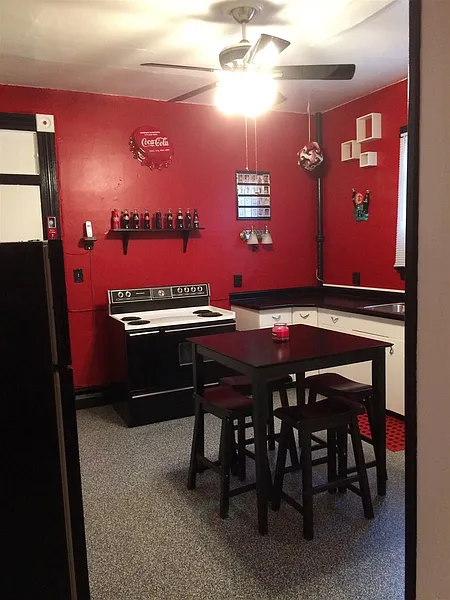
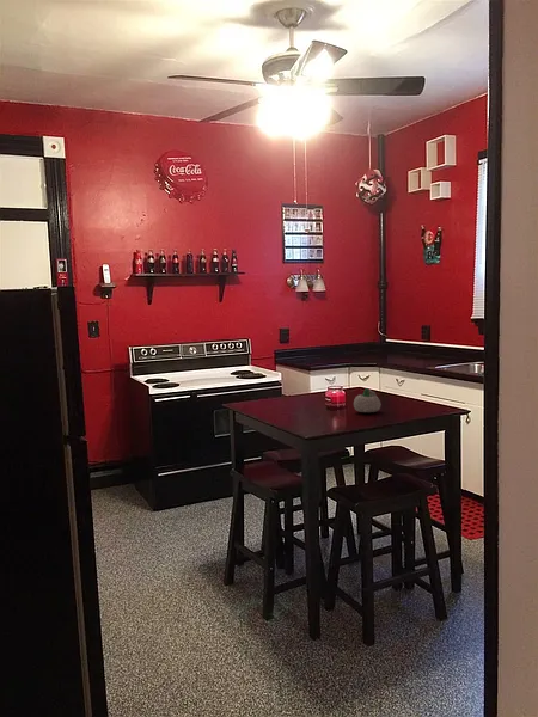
+ succulent planter (367, 400)
